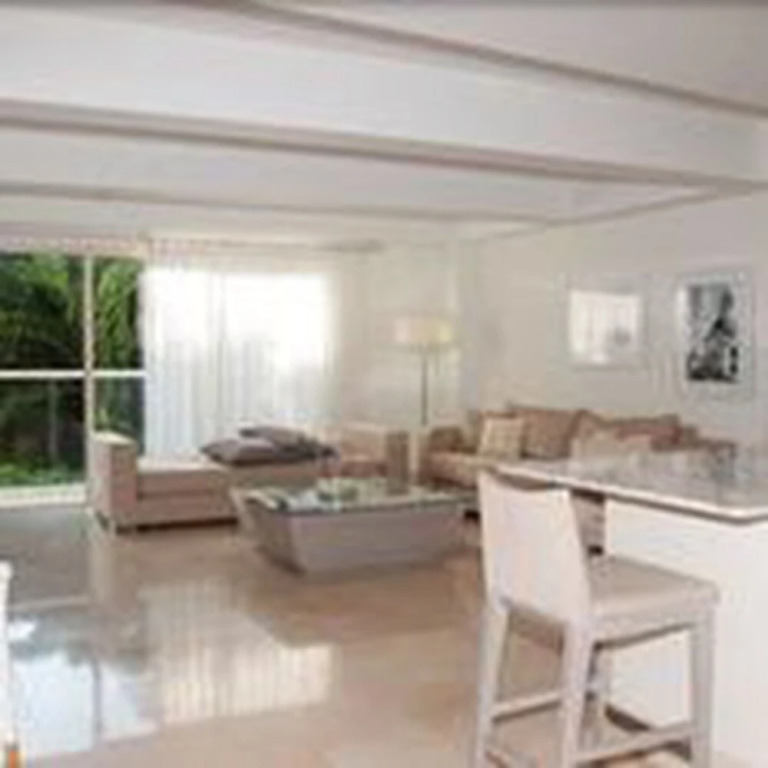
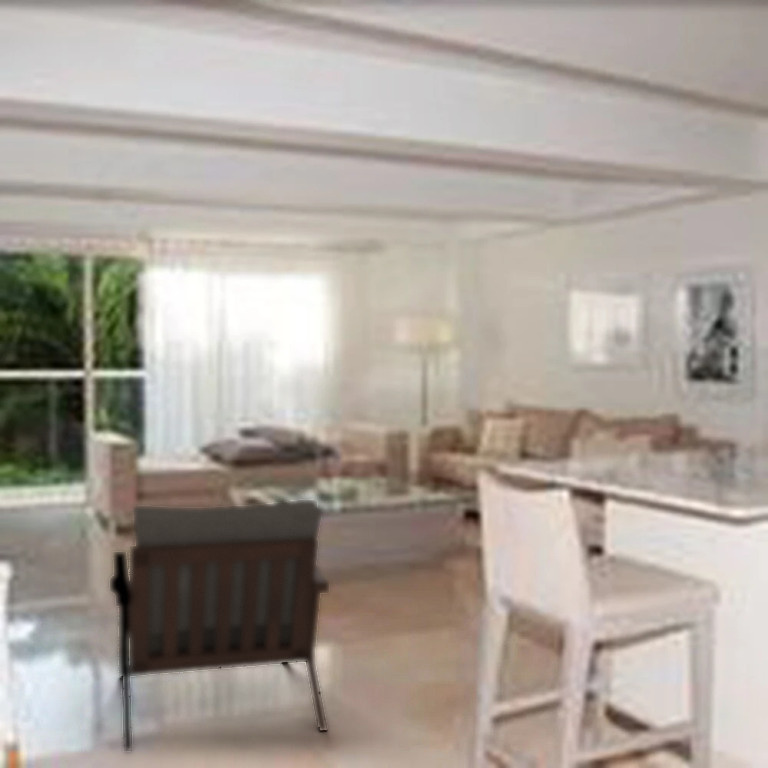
+ armchair (214, 596)
